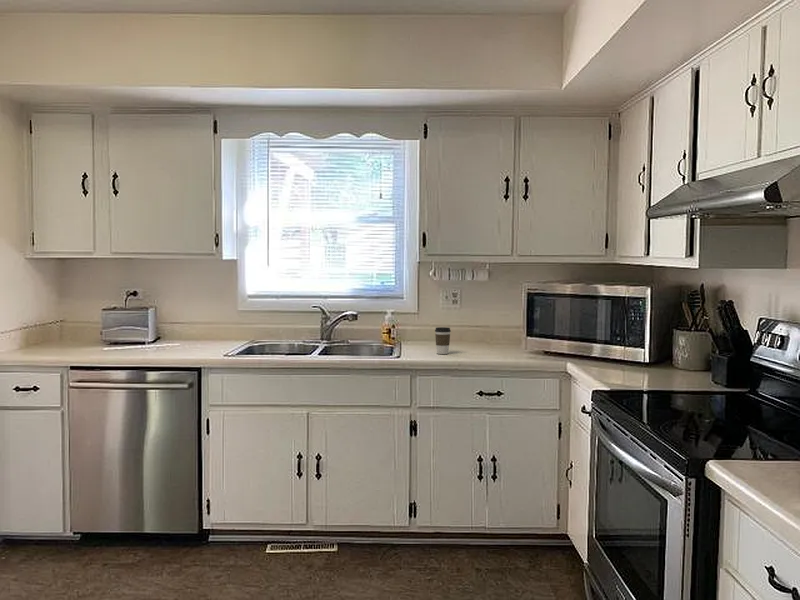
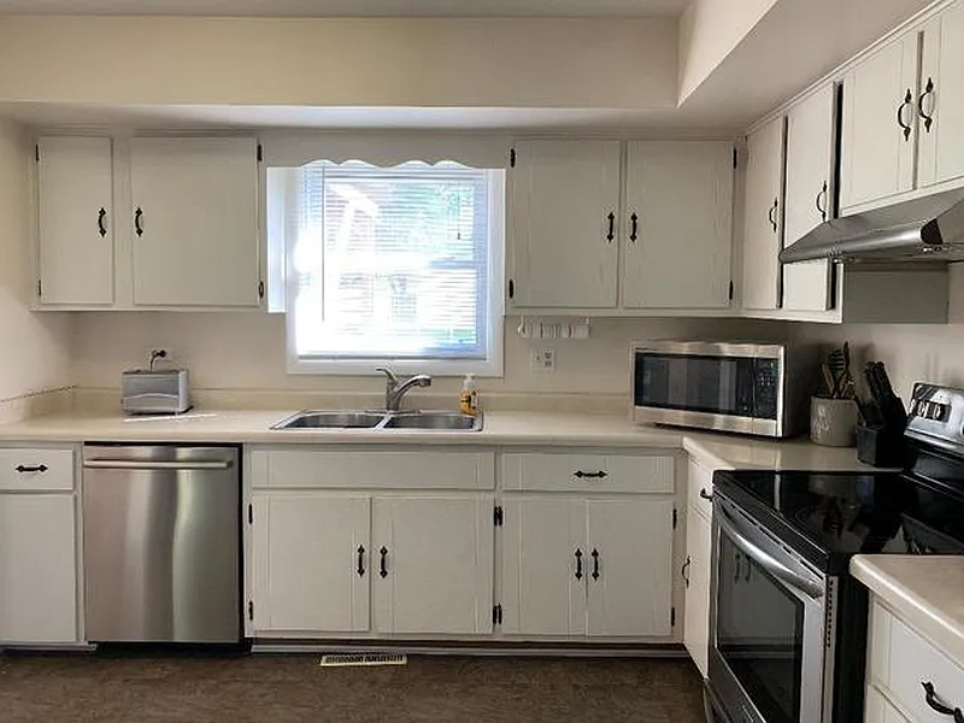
- coffee cup (442, 340)
